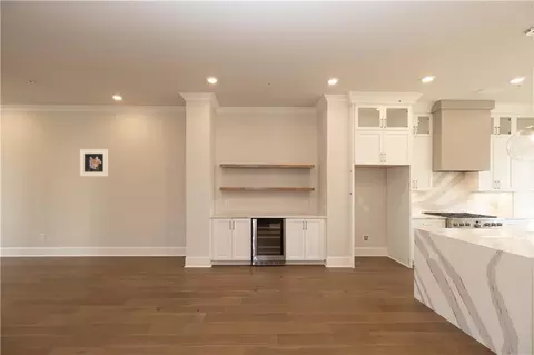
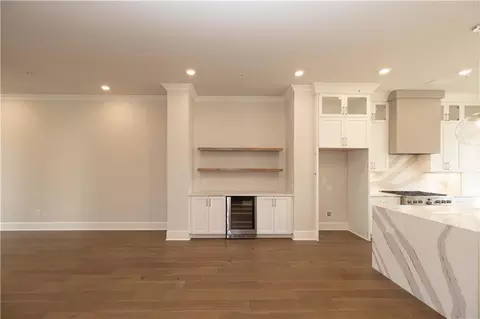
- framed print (93, 162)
